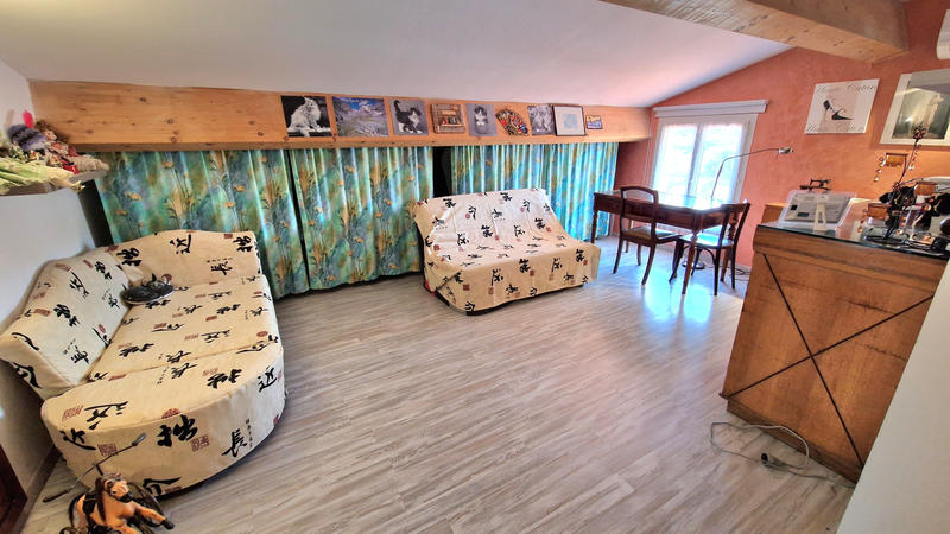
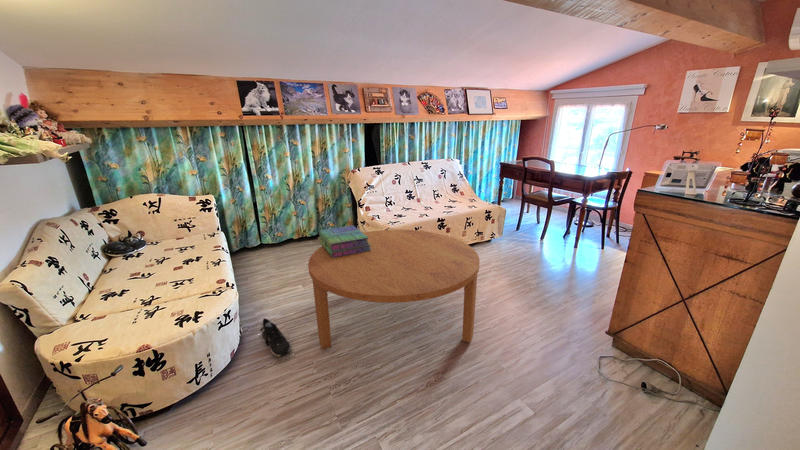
+ shoe (275, 336)
+ coffee table (394, 287)
+ stack of books (343, 239)
